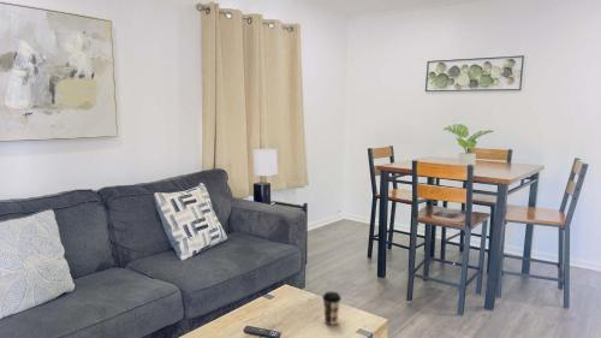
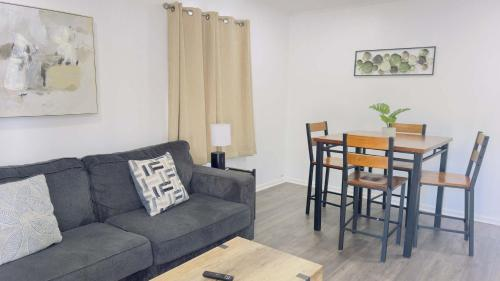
- coffee cup (331, 308)
